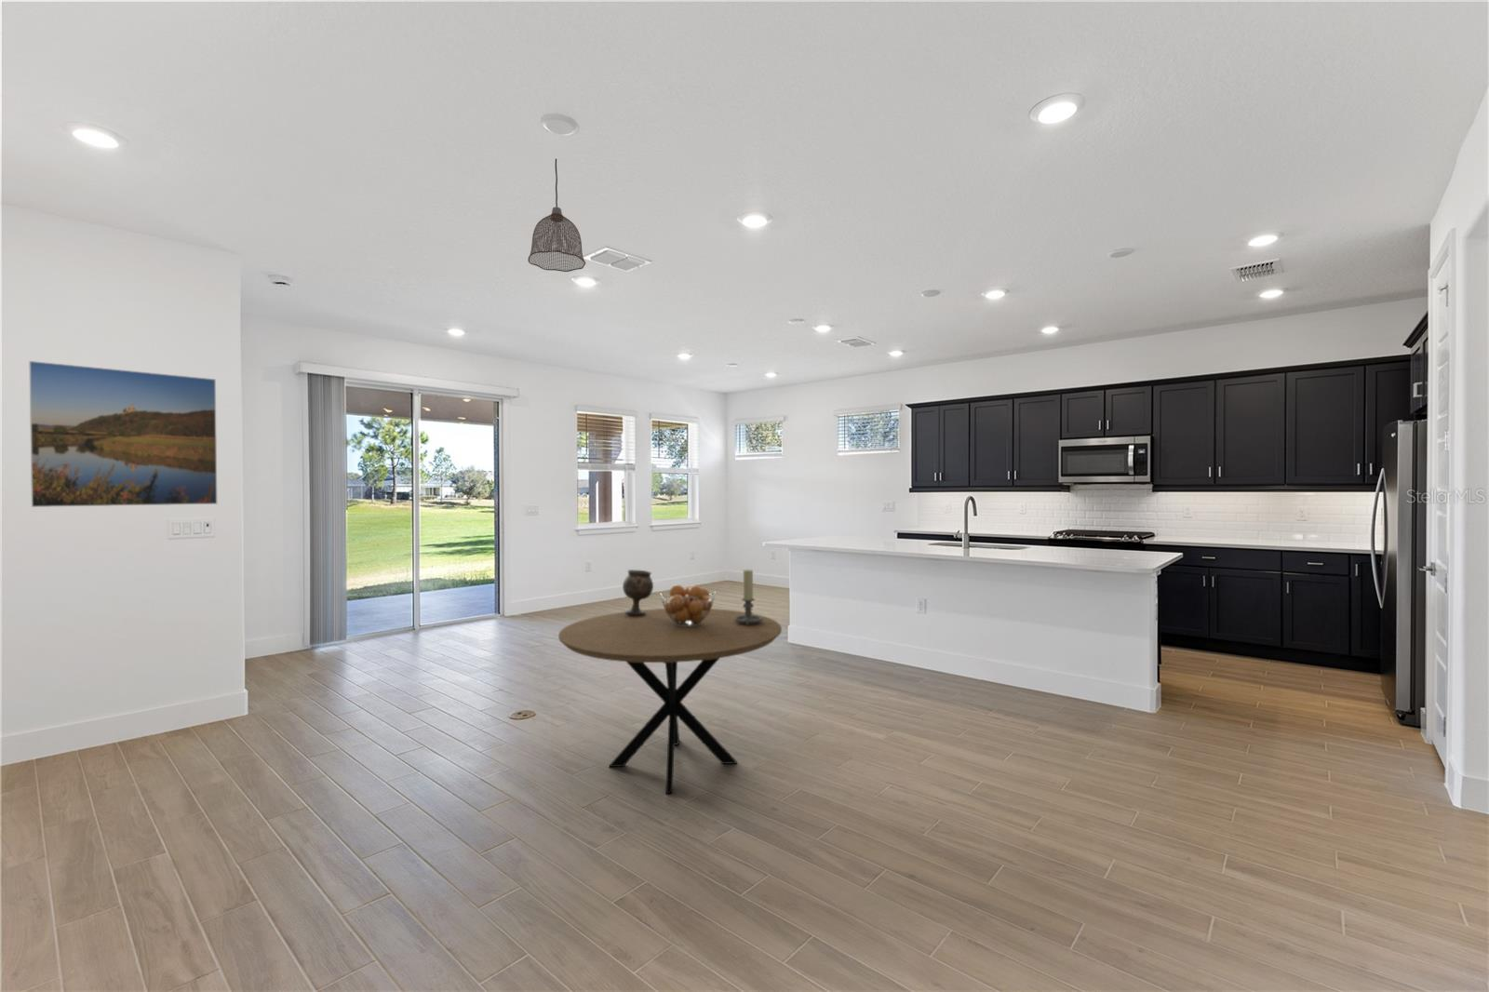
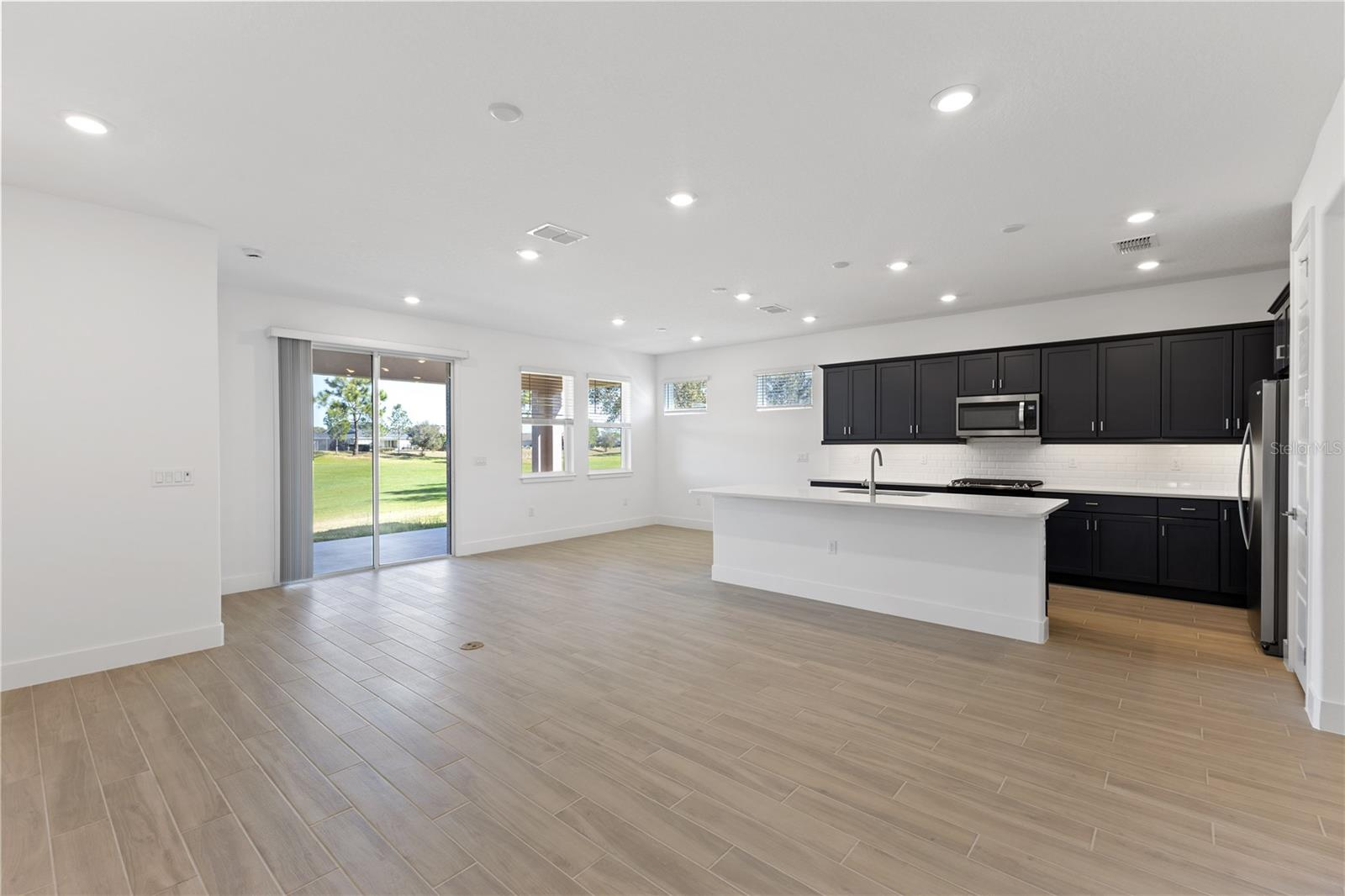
- dining table (672, 695)
- candle holder (747, 596)
- fruit basket (687, 604)
- goblet (638, 592)
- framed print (131, 438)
- pendant lamp (557, 210)
